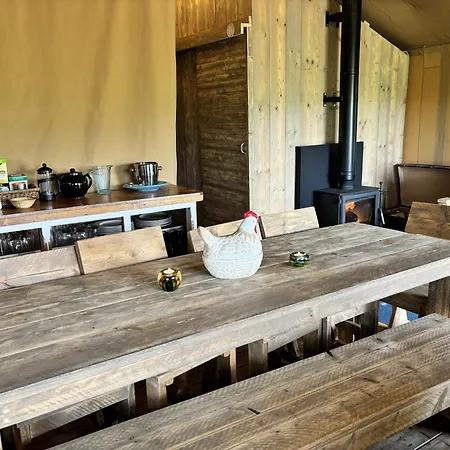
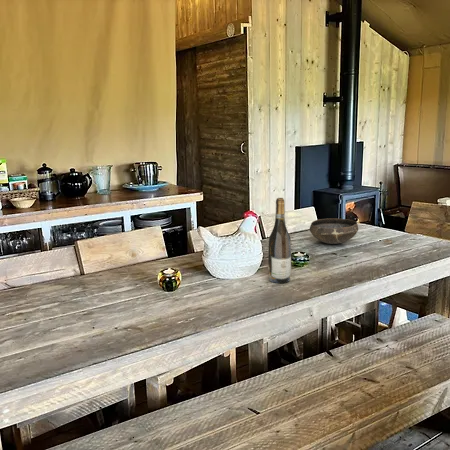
+ wine bottle (279, 239)
+ bowl (333, 232)
